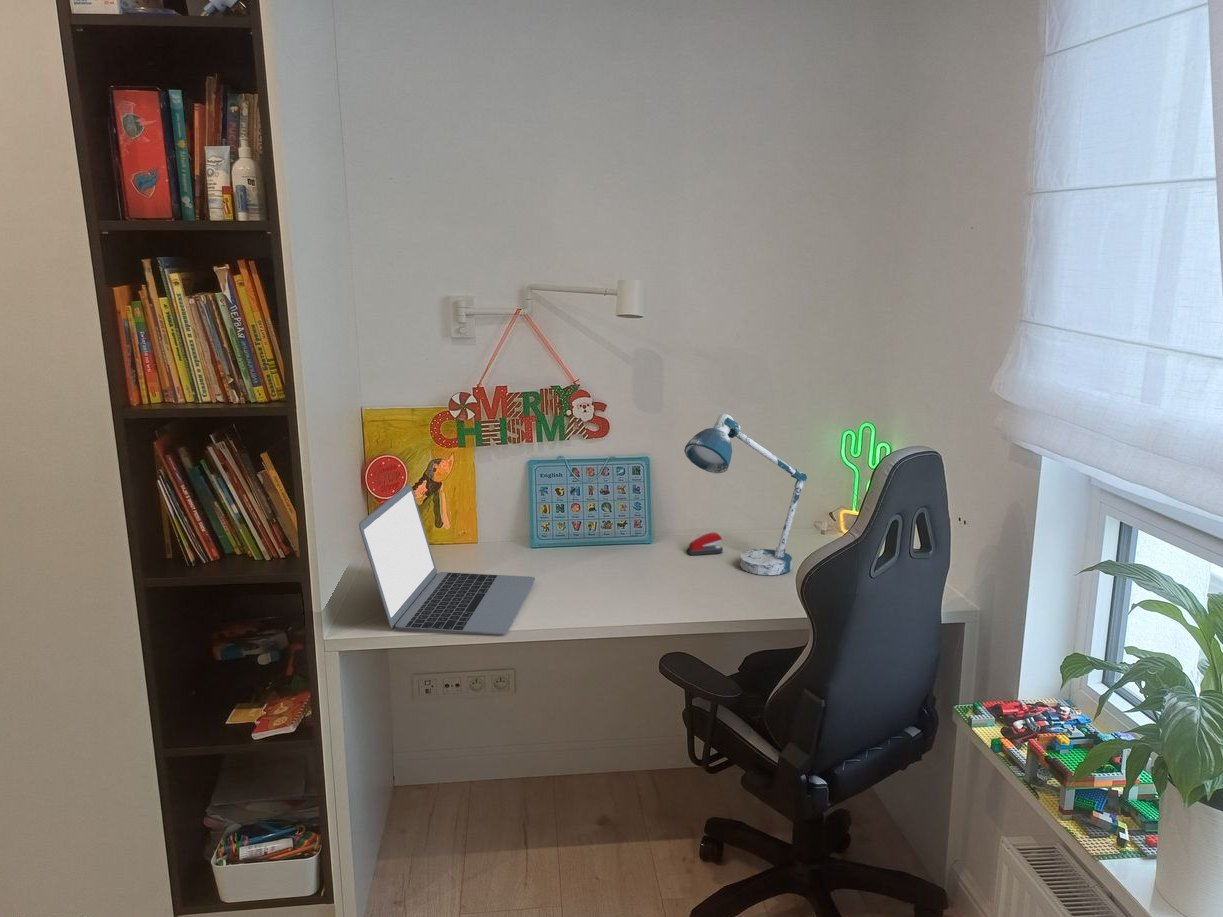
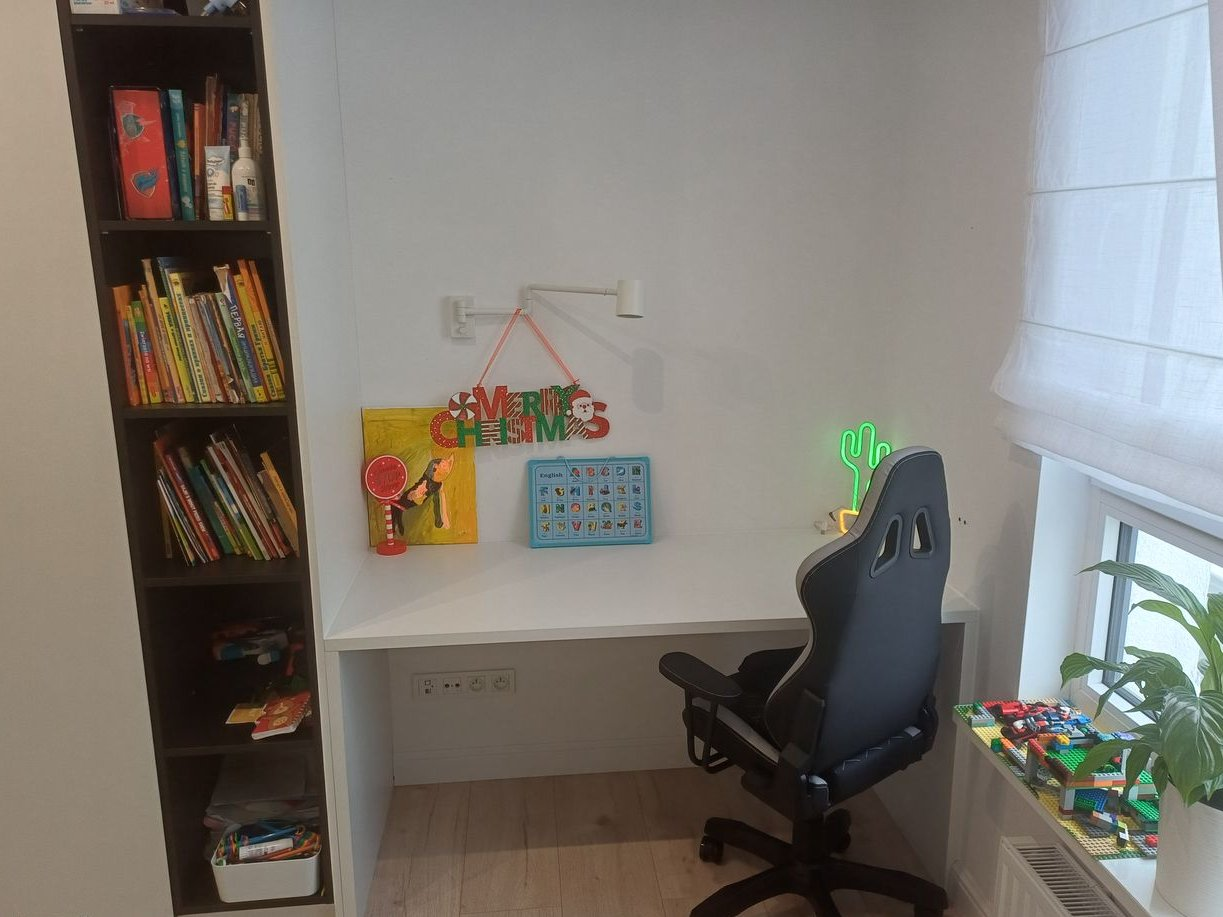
- laptop (452, 572)
- desk lamp (725, 471)
- stapler (705, 543)
